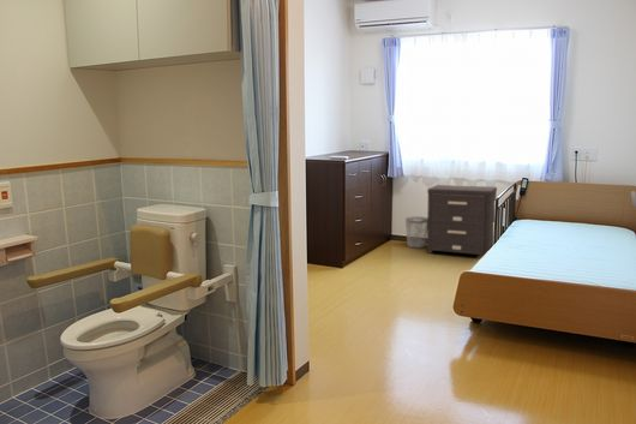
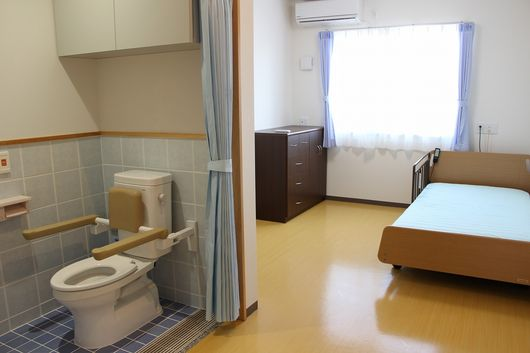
- side table (461, 220)
- wastebasket (416, 232)
